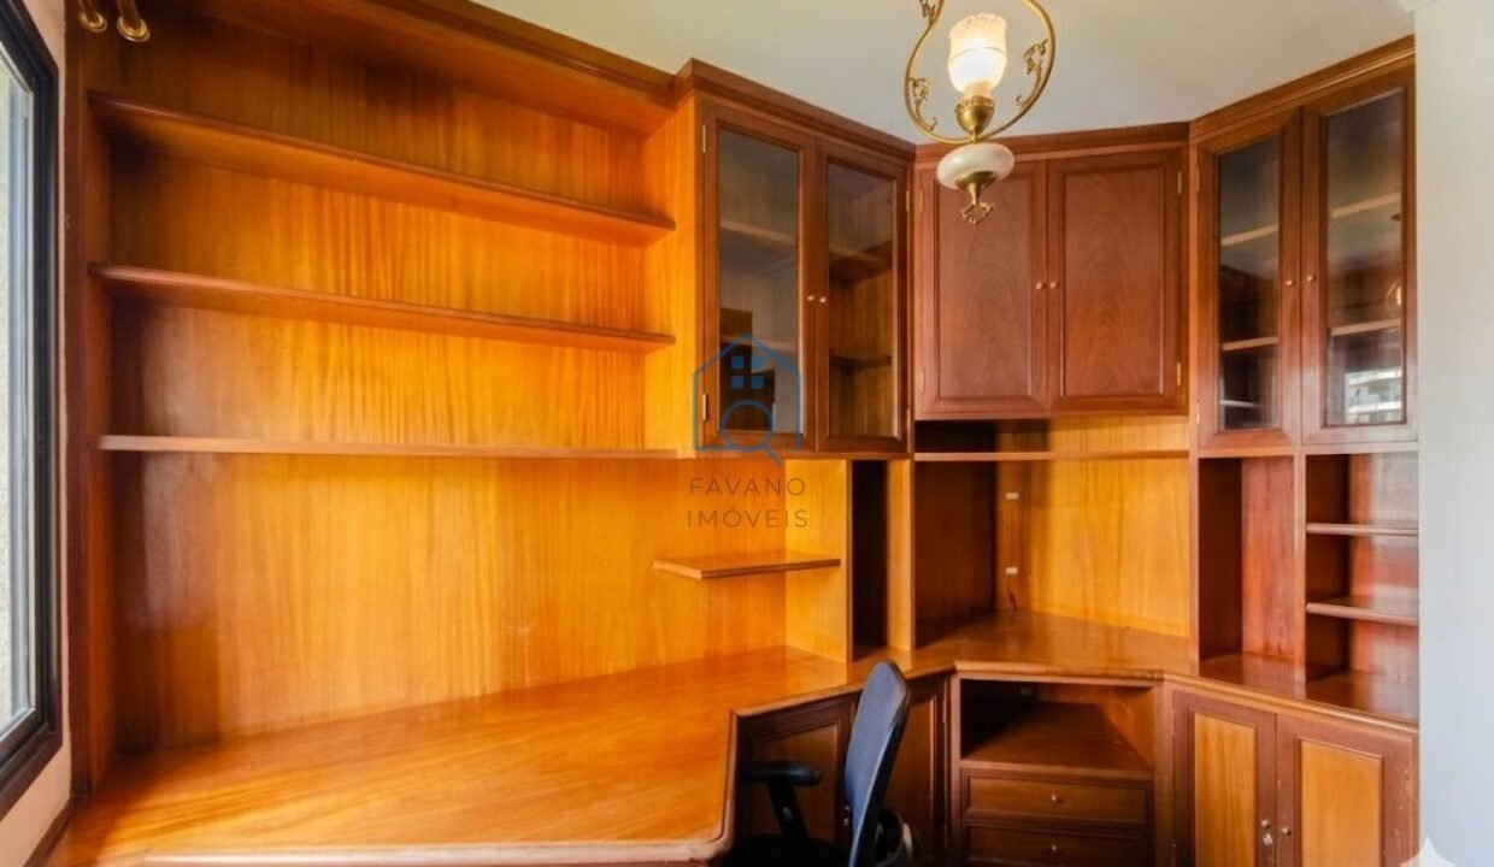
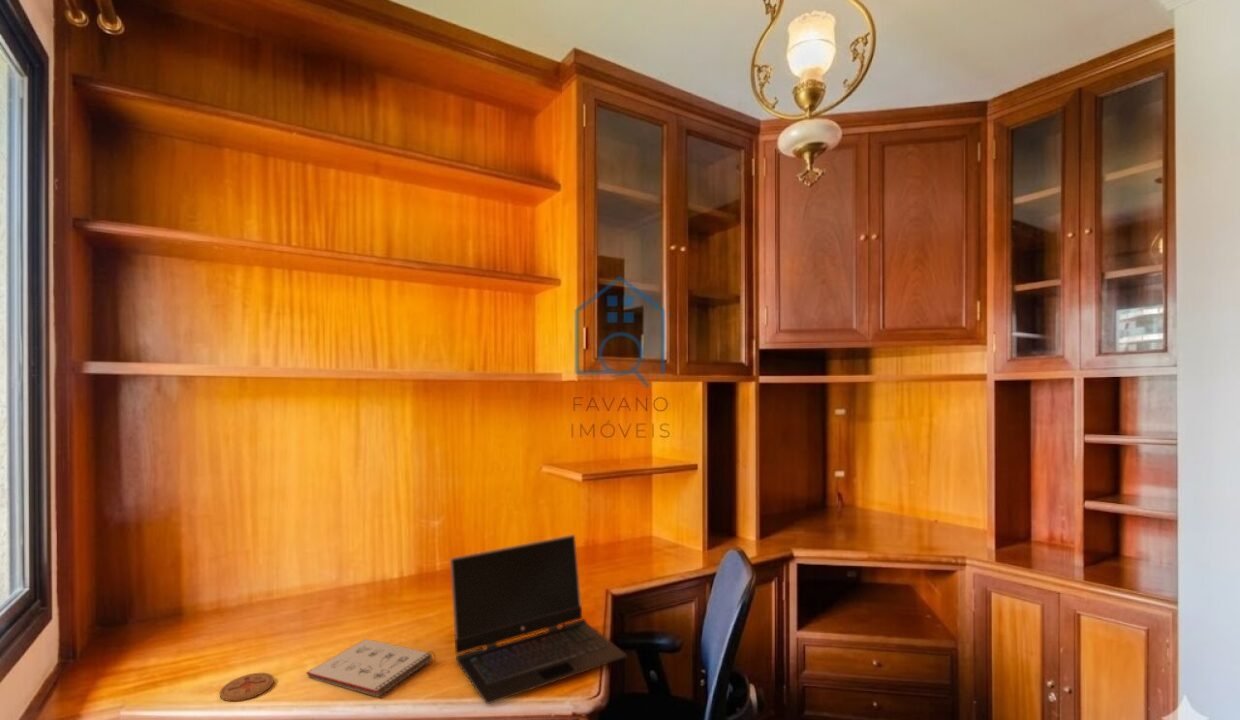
+ notepad (372, 663)
+ coaster (247, 686)
+ laptop computer (537, 609)
